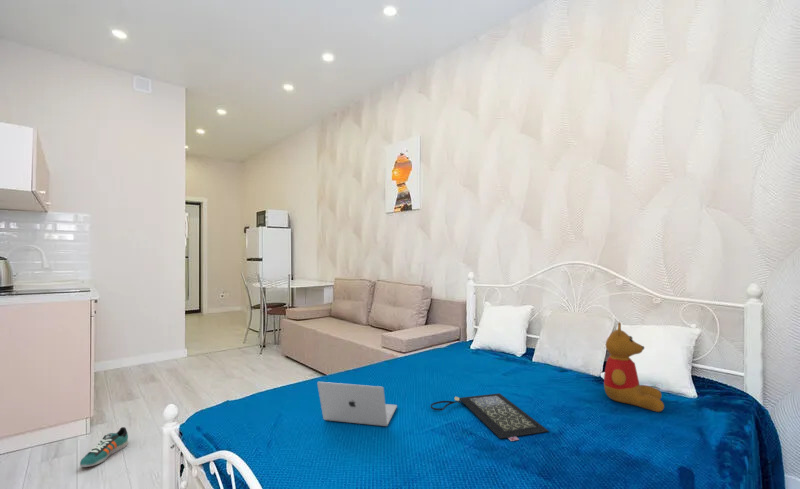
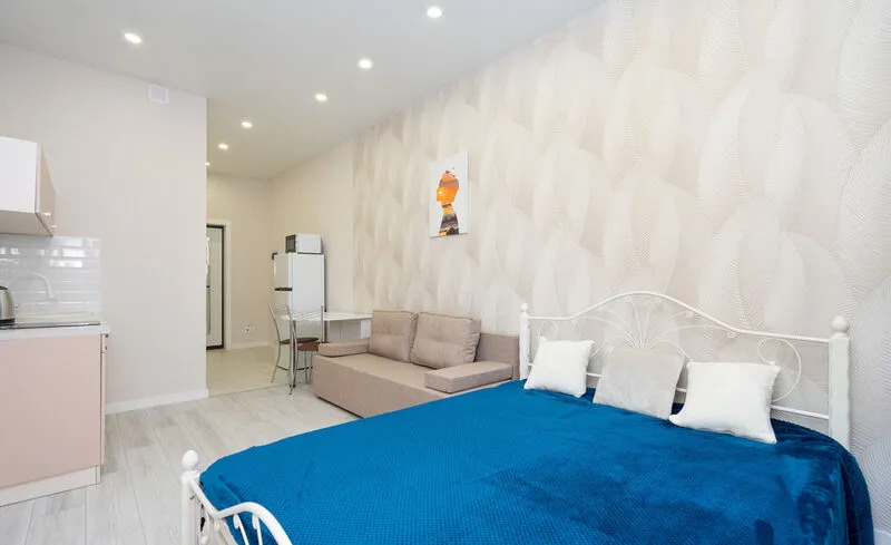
- laptop (359, 395)
- sneaker (104, 445)
- teddy bear (632, 363)
- clutch bag (495, 411)
